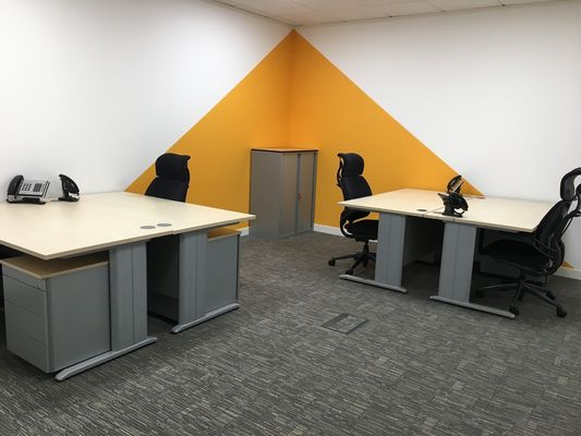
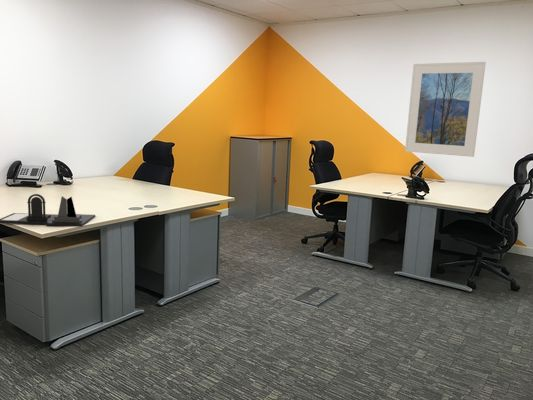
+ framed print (443, 109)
+ desk organizer (44, 206)
